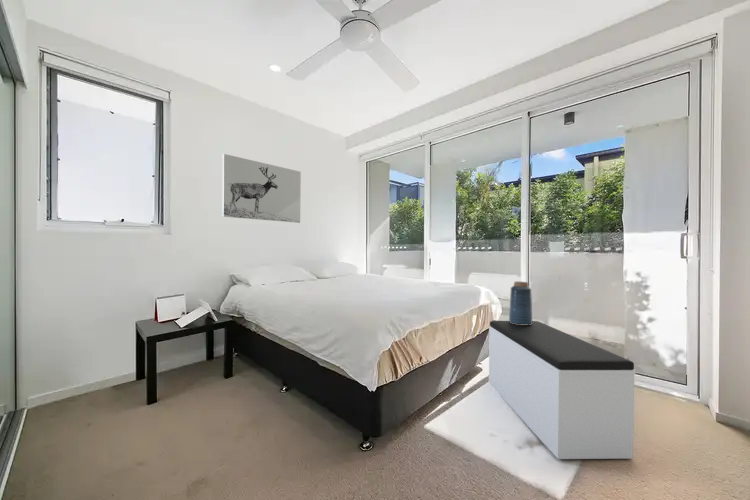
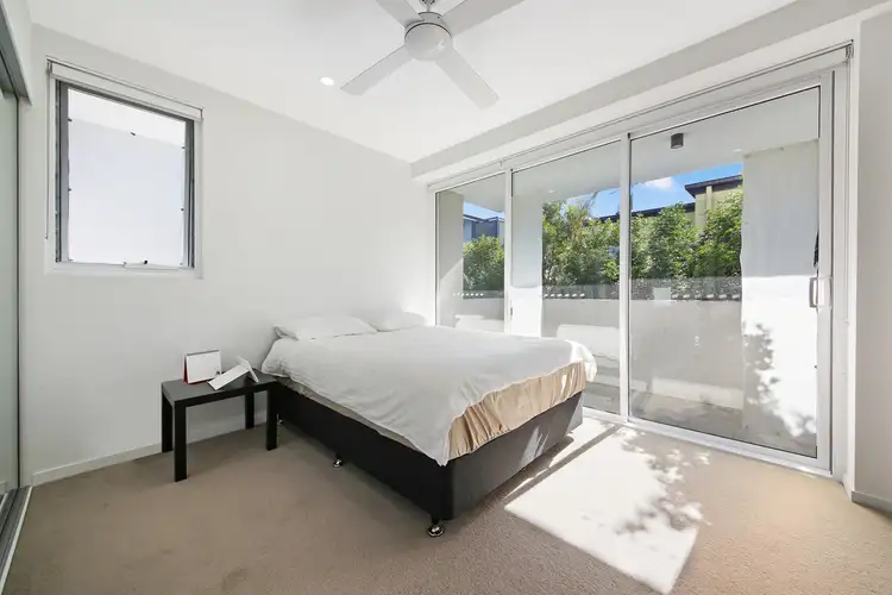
- vase (520, 302)
- wall art (265, 191)
- bench (545, 374)
